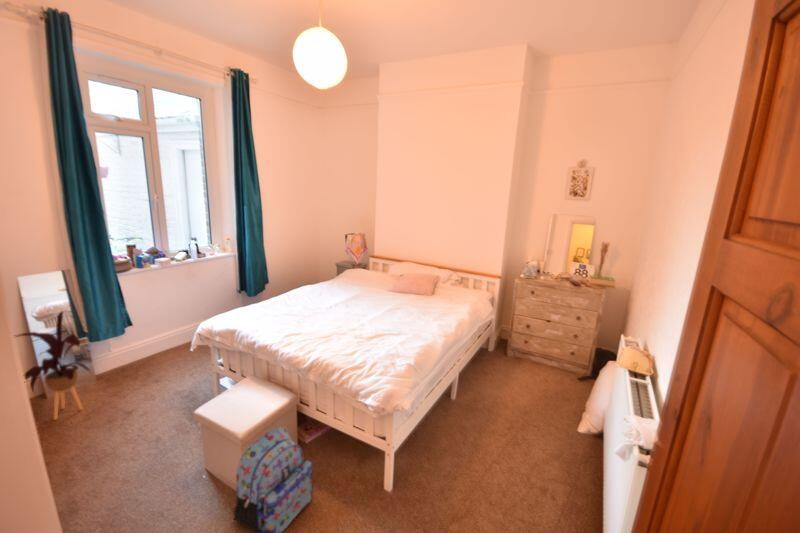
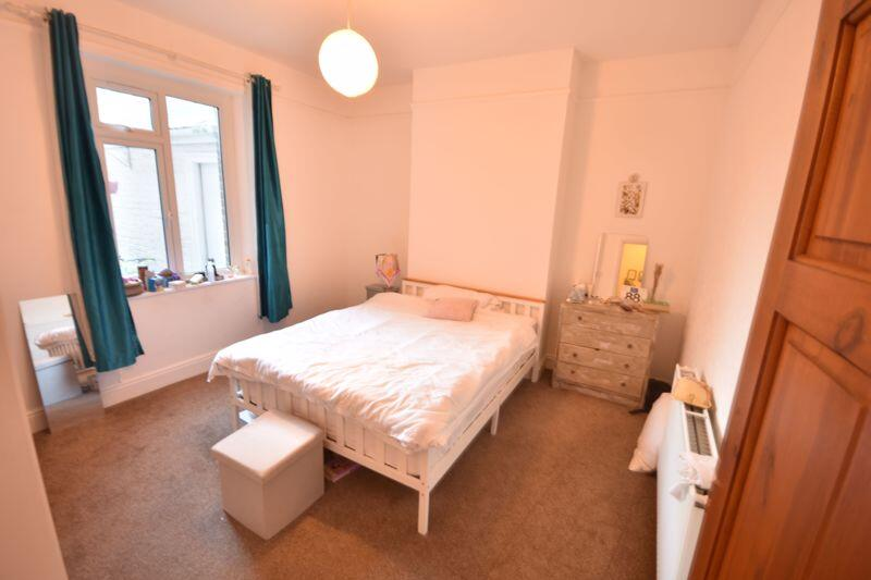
- house plant (52, 365)
- backpack (275, 475)
